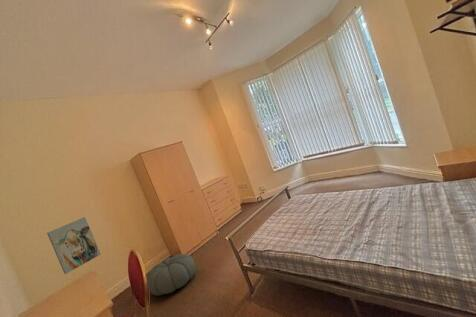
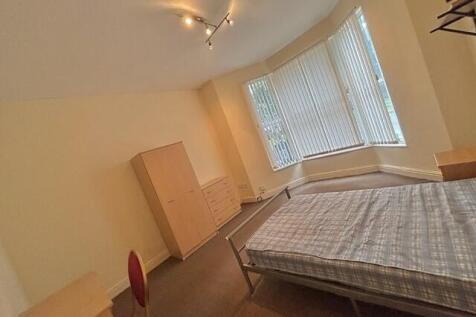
- pouf (171, 273)
- wall art (75, 244)
